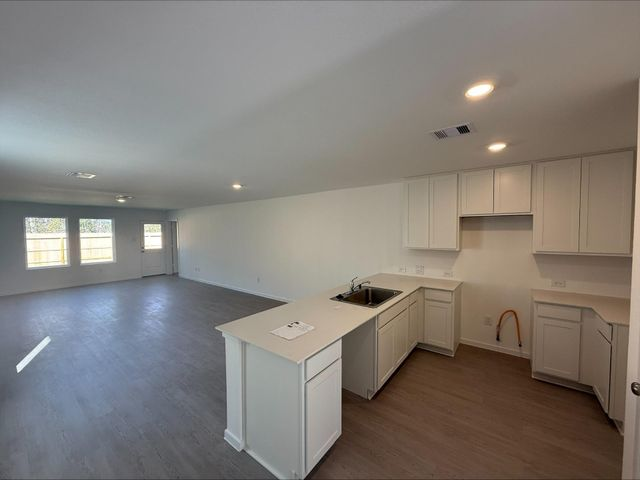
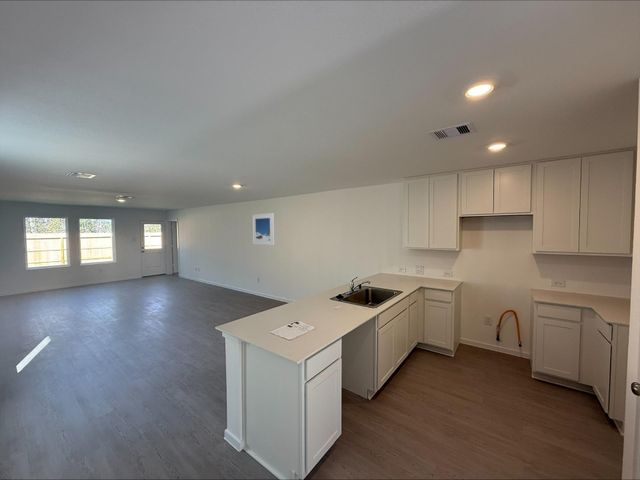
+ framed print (262, 229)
